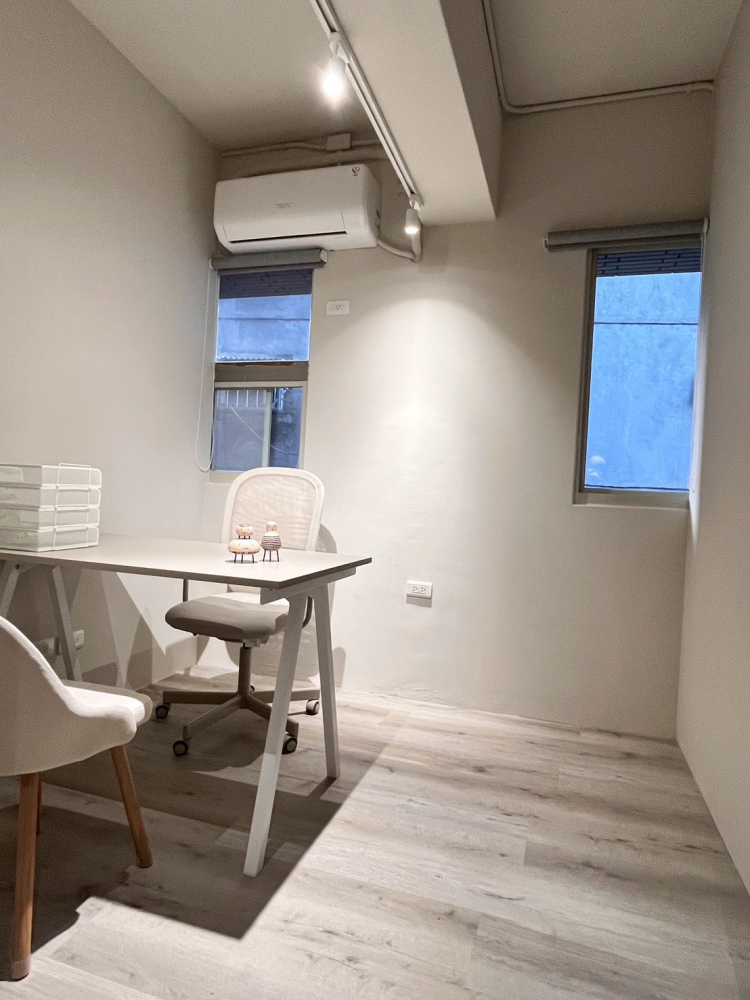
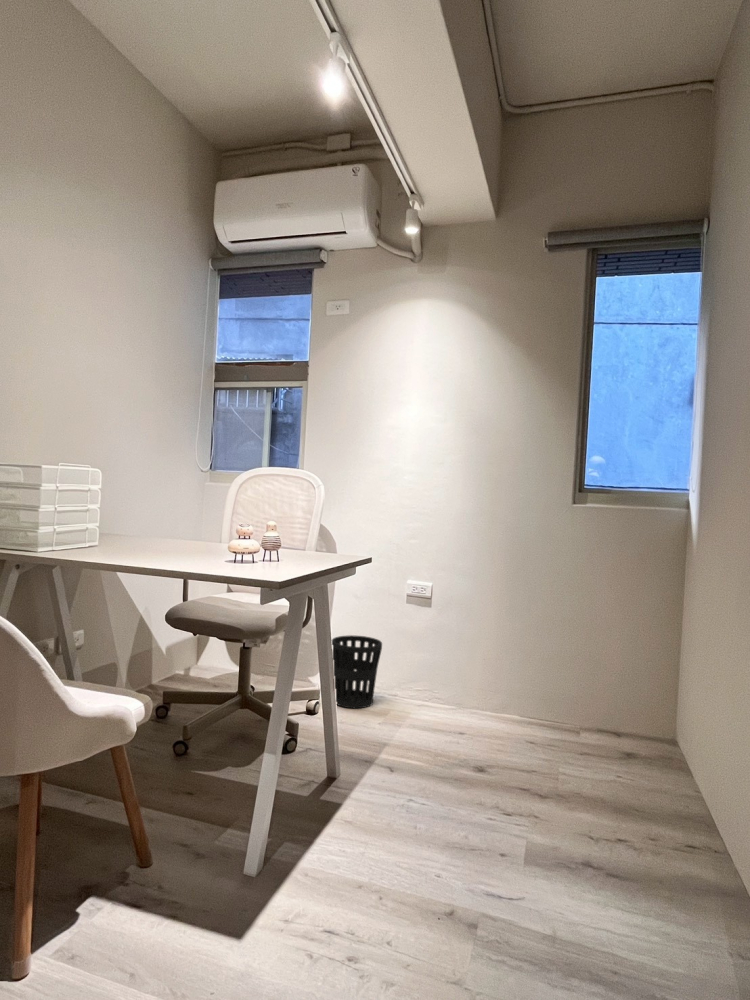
+ wastebasket (355, 671)
